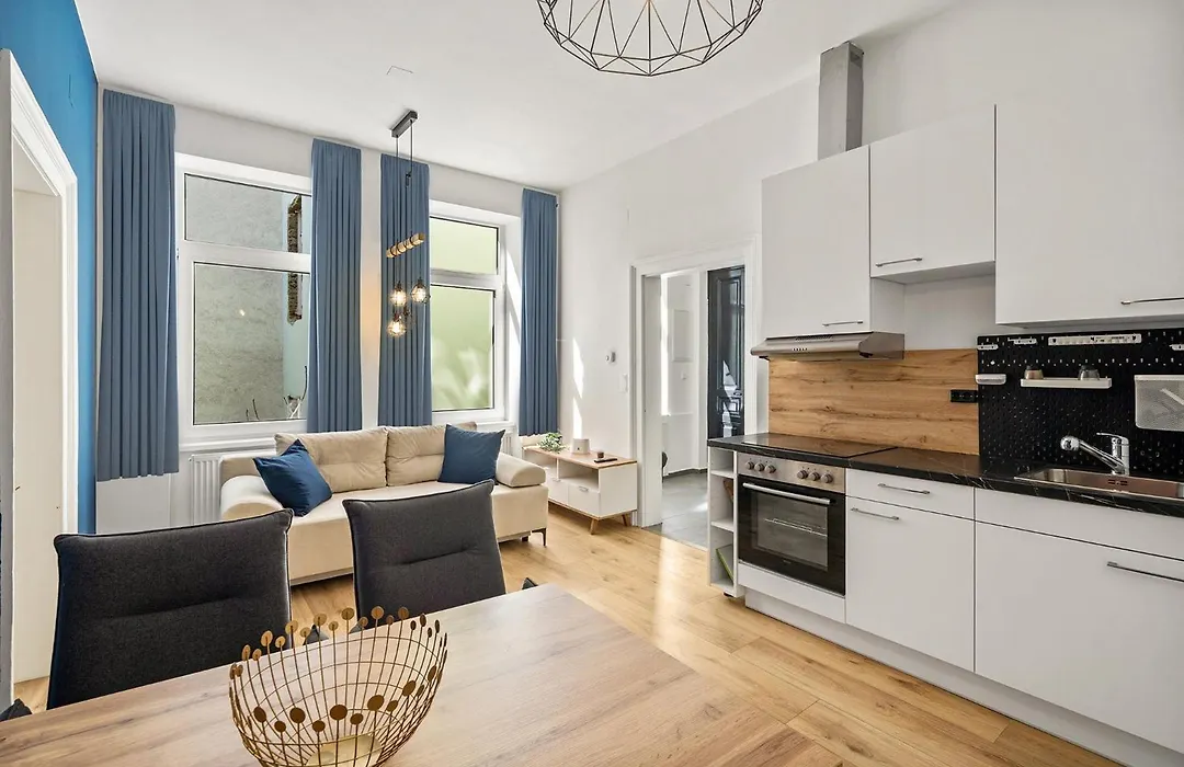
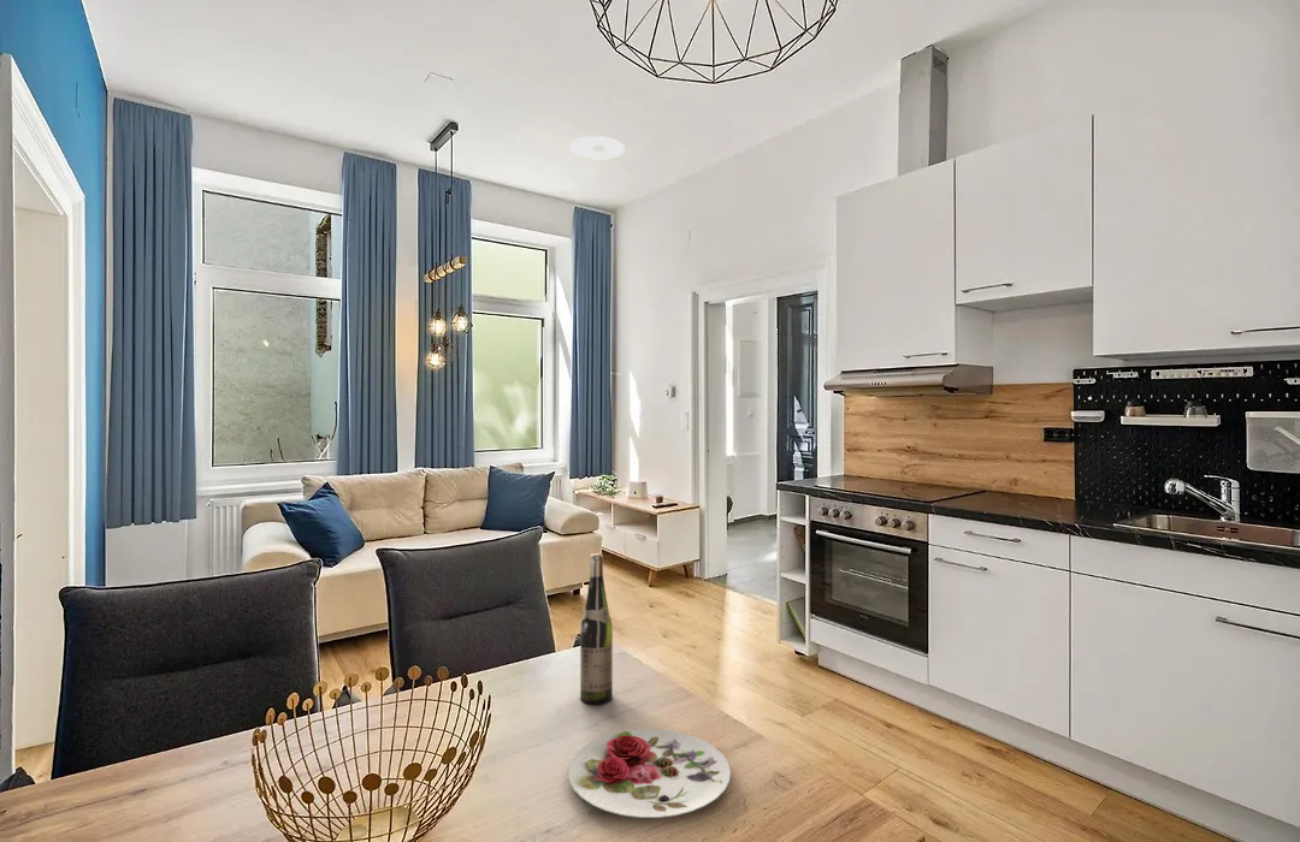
+ plate (649, 766)
+ recessed light (597, 144)
+ wine bottle (596, 625)
